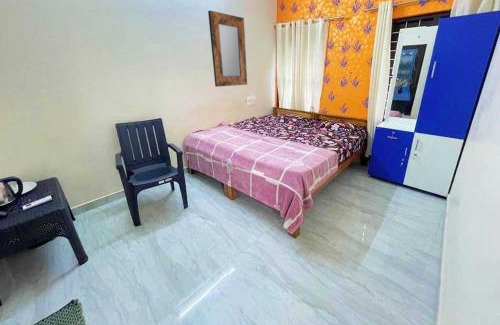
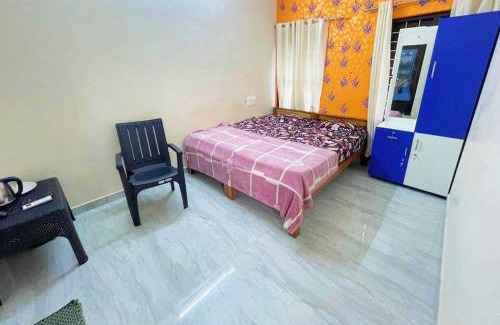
- home mirror (229, 51)
